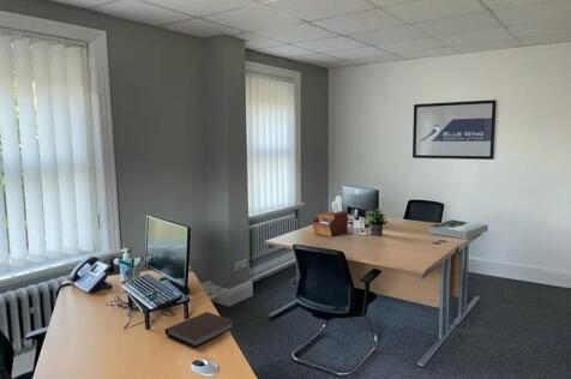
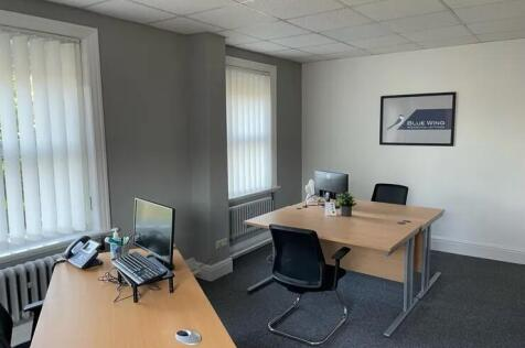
- sewing box (329, 222)
- book (458, 228)
- notebook (200, 327)
